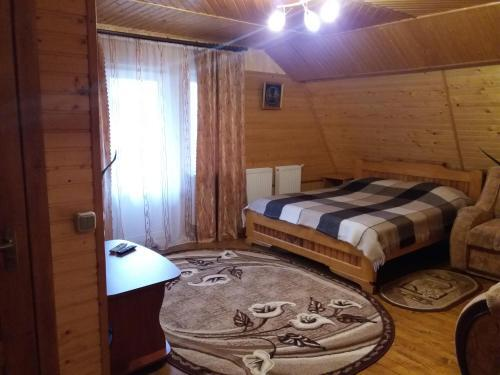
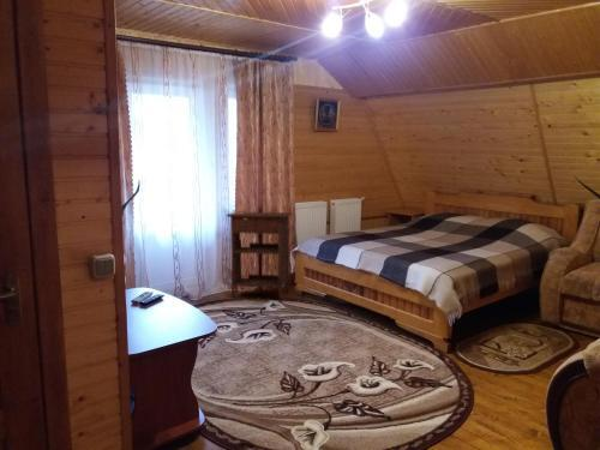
+ nightstand (259, 252)
